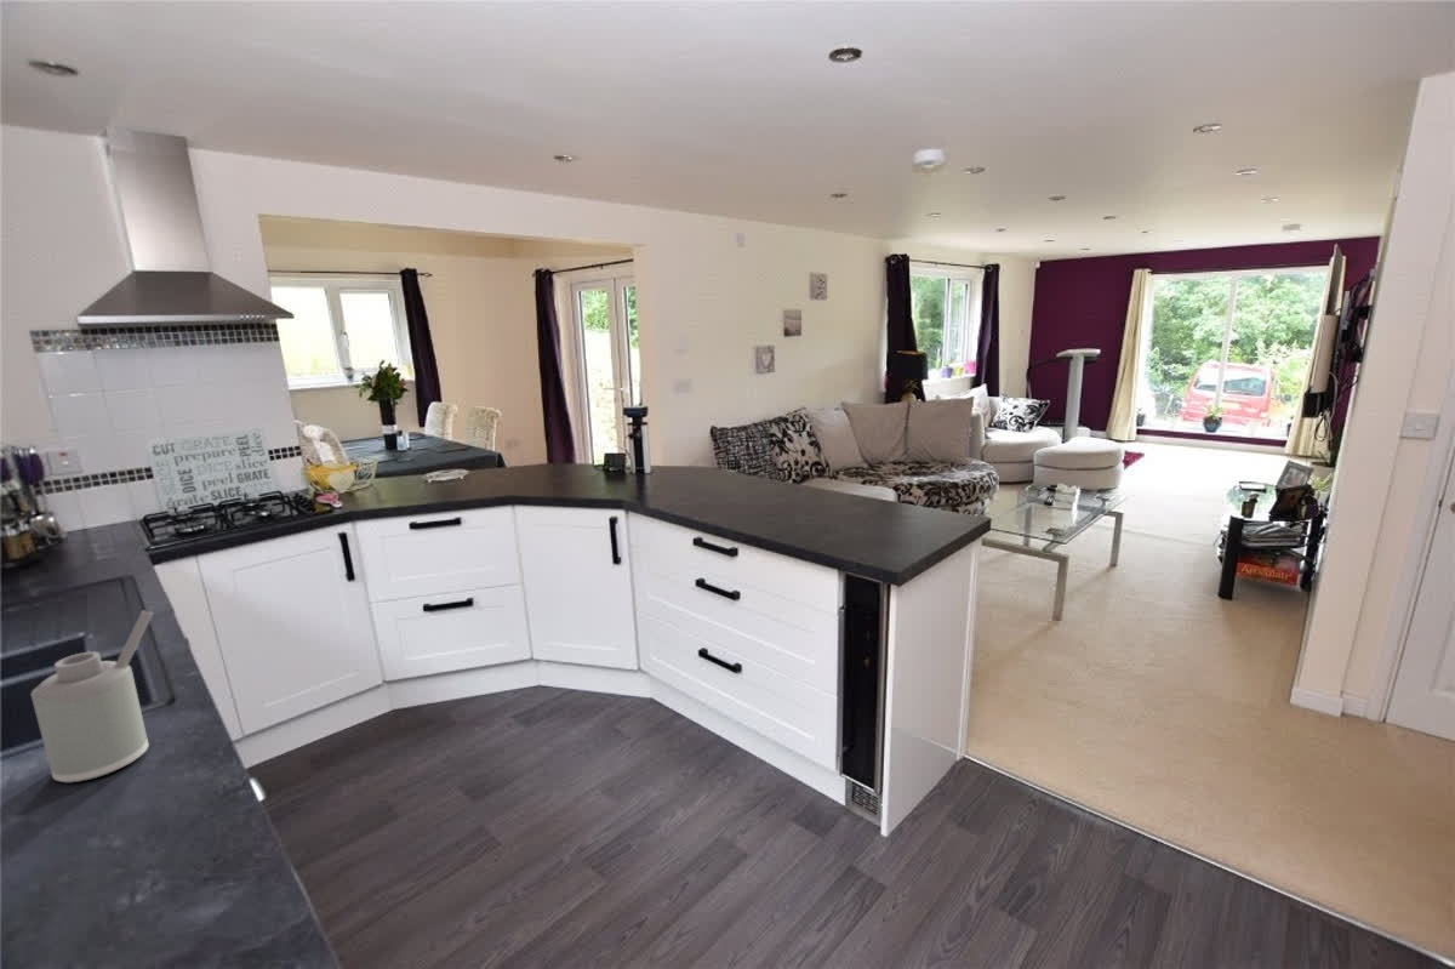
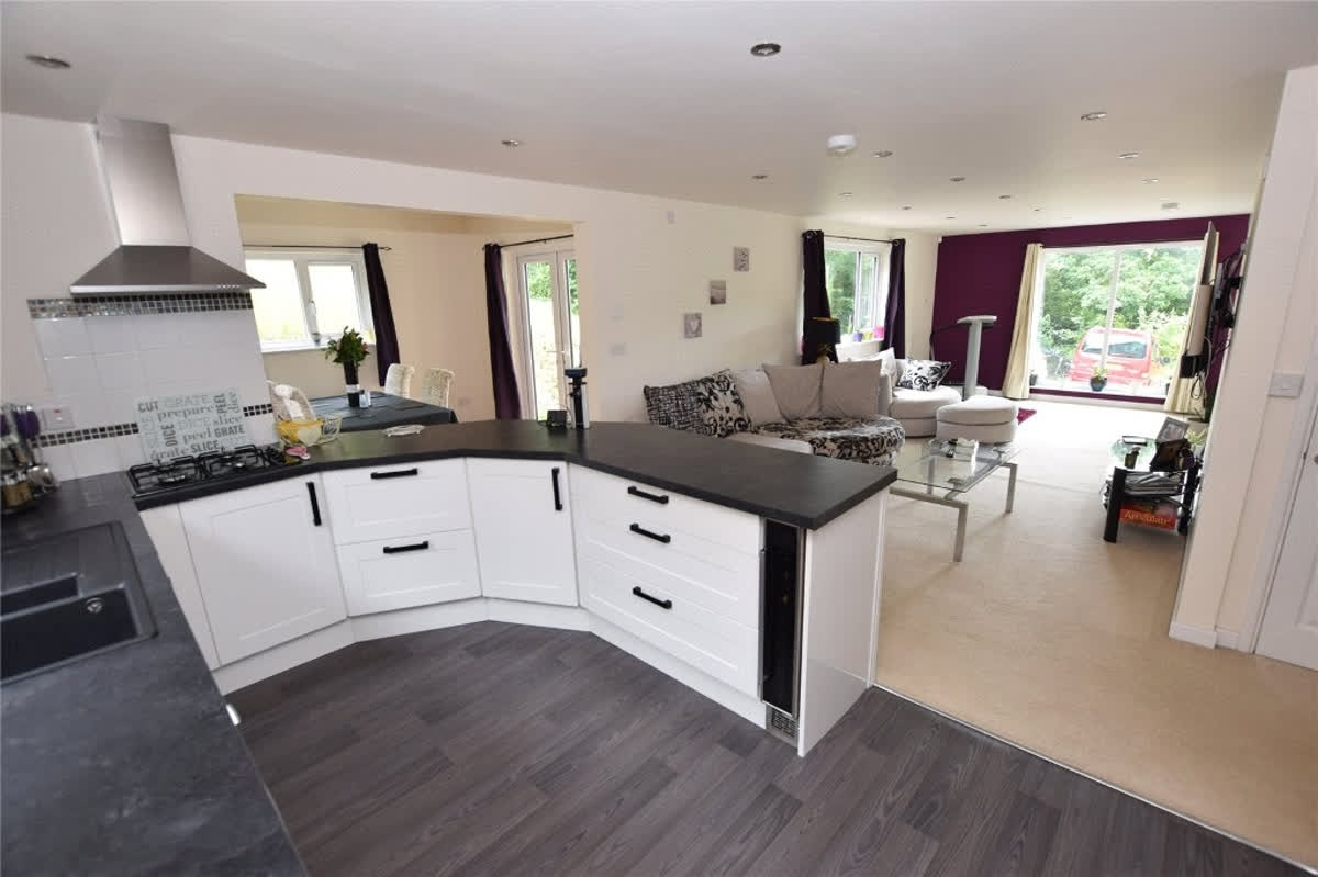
- soap dispenser (103, 690)
